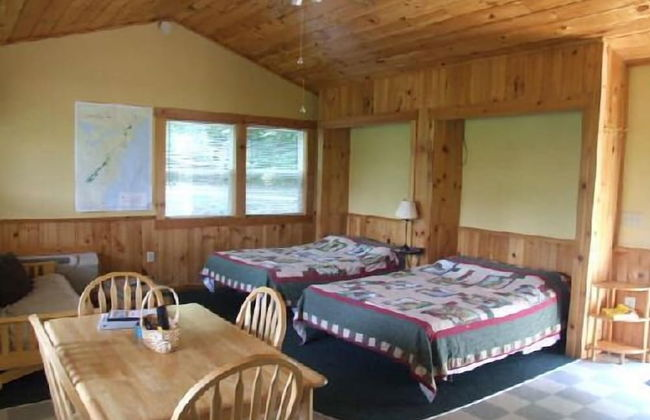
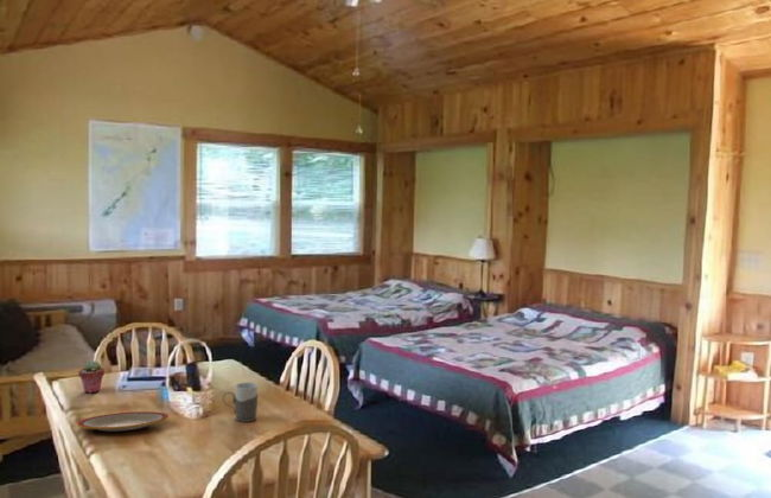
+ plate (123, 422)
+ mug (240, 401)
+ potted succulent (91, 375)
